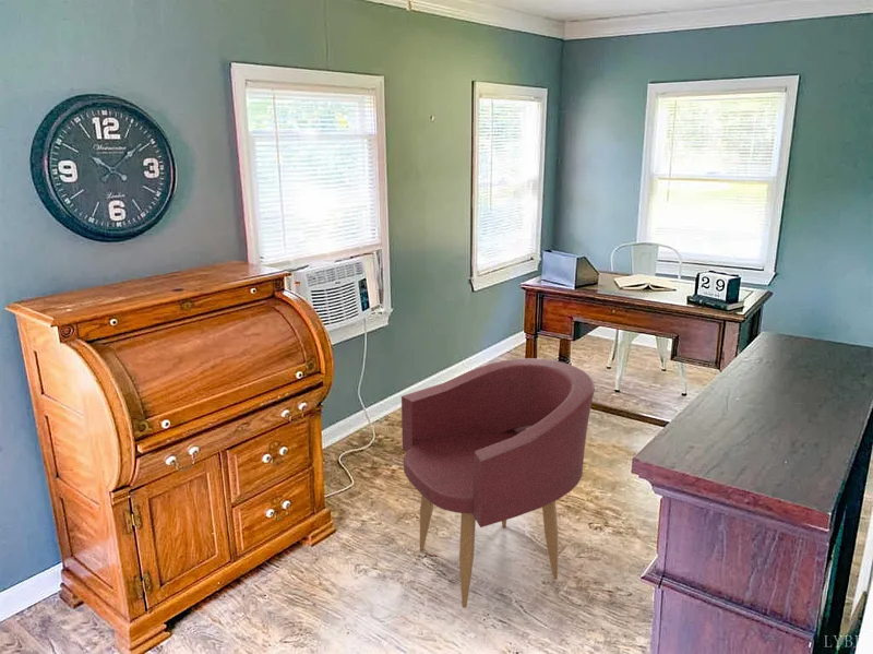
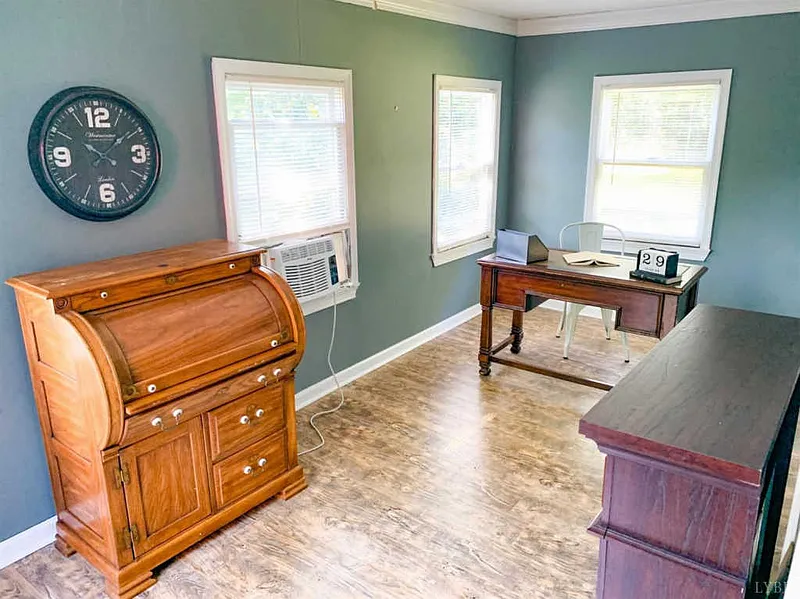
- armchair (499, 473)
